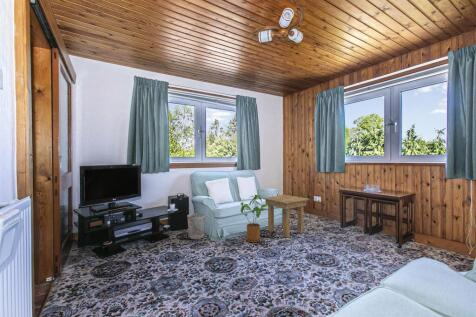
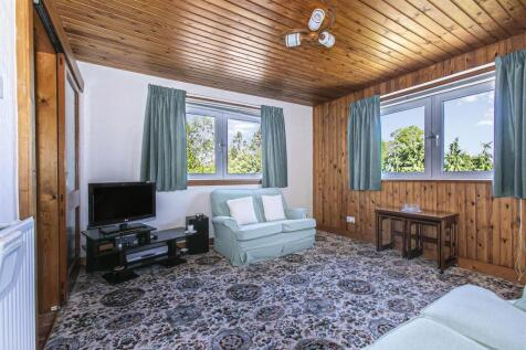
- side table (285, 215)
- wastebasket (196, 226)
- house plant (255, 218)
